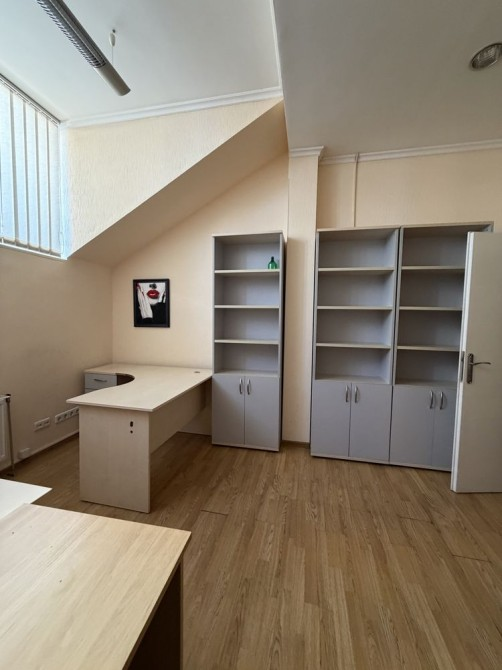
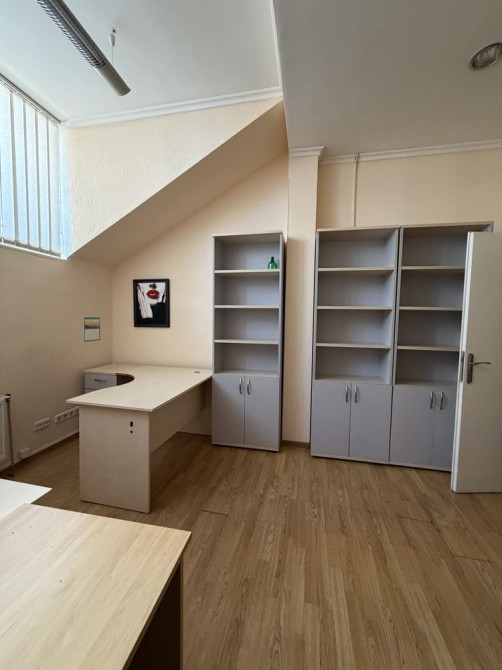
+ calendar (92, 328)
